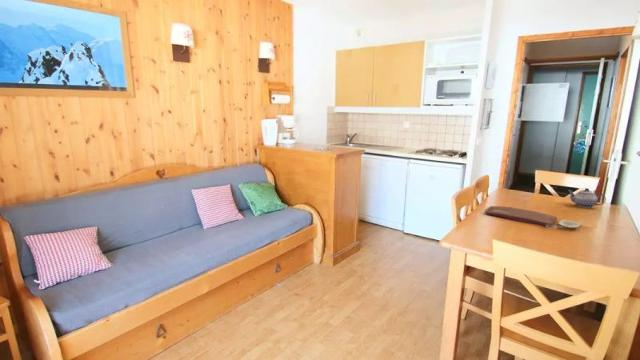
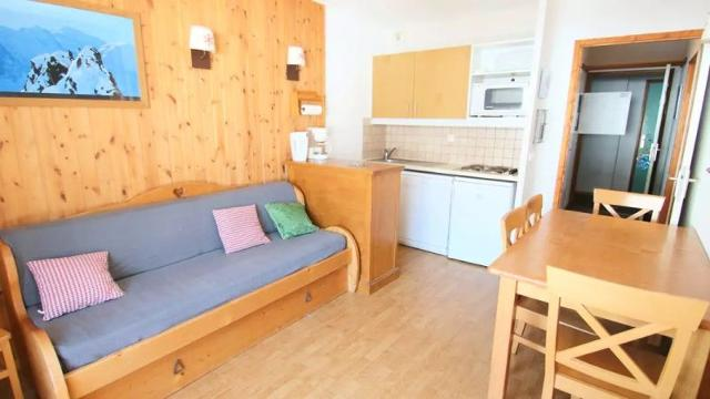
- placemat (529, 217)
- teapot (586, 197)
